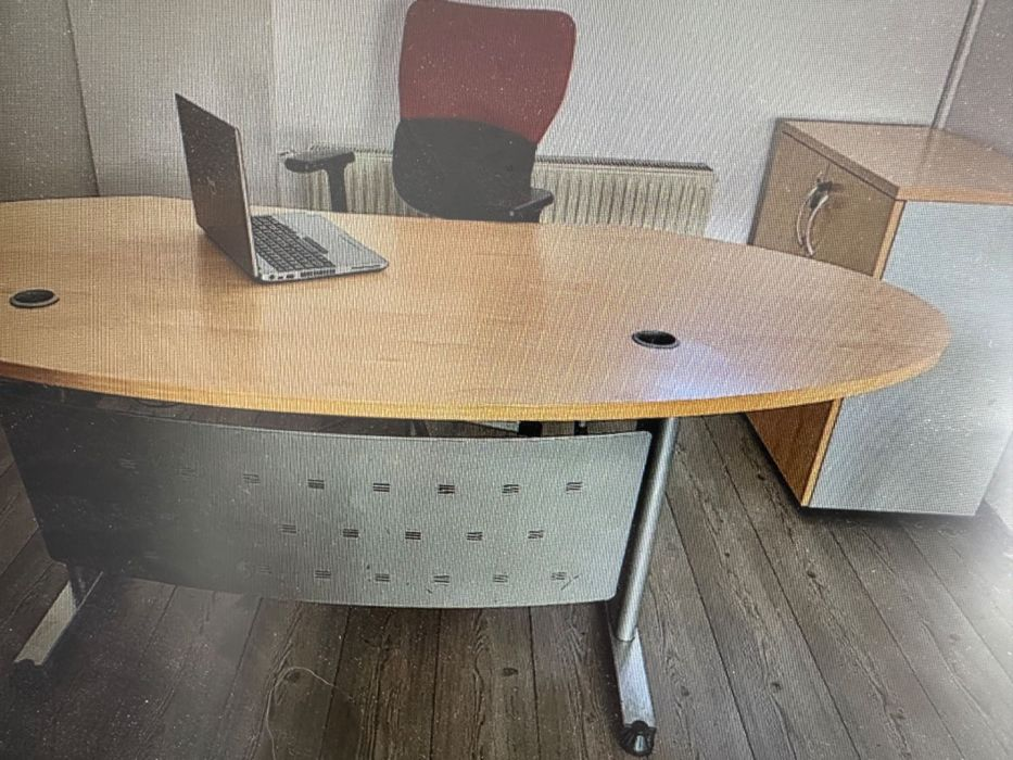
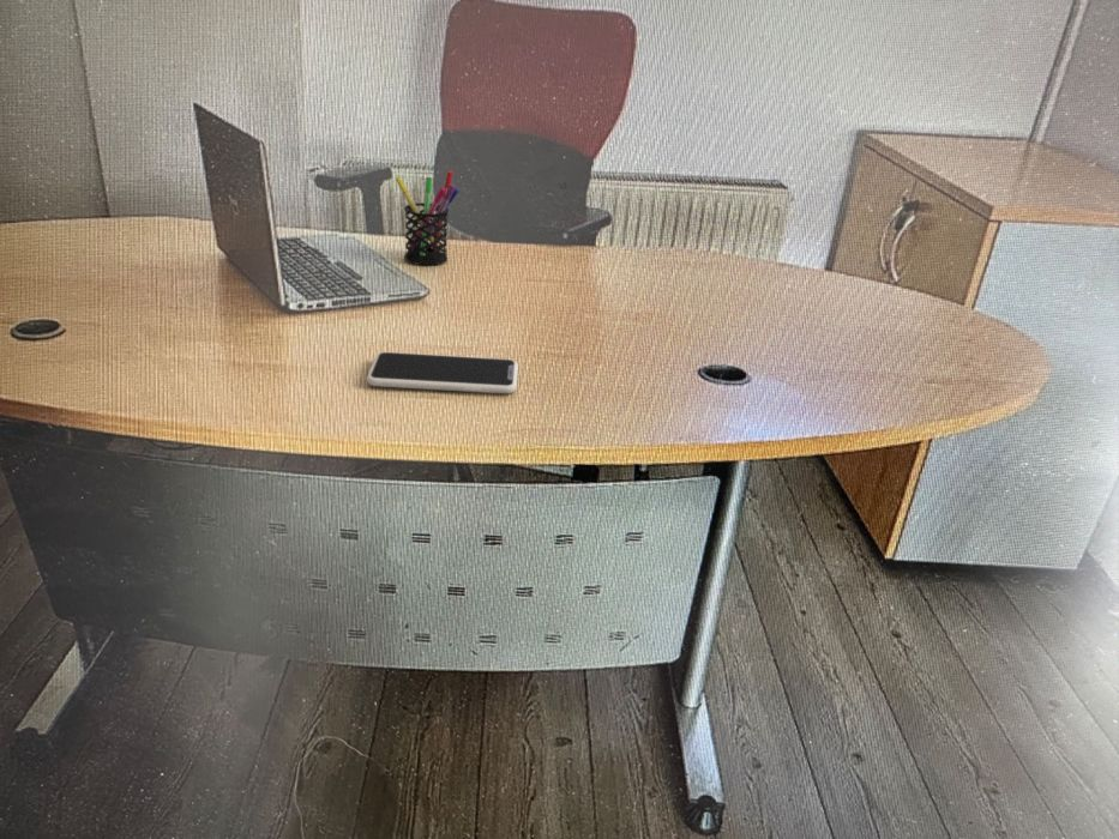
+ smartphone (444, 372)
+ pen holder (429, 213)
